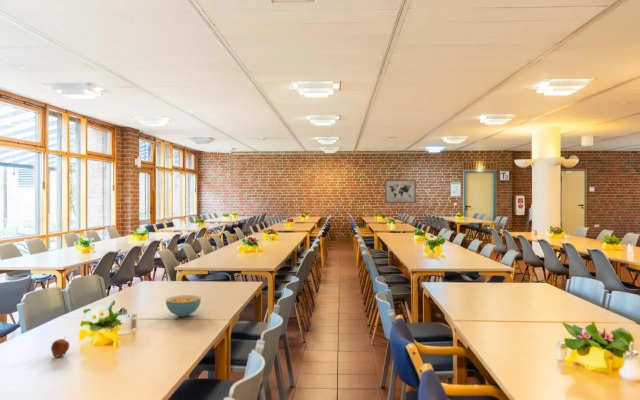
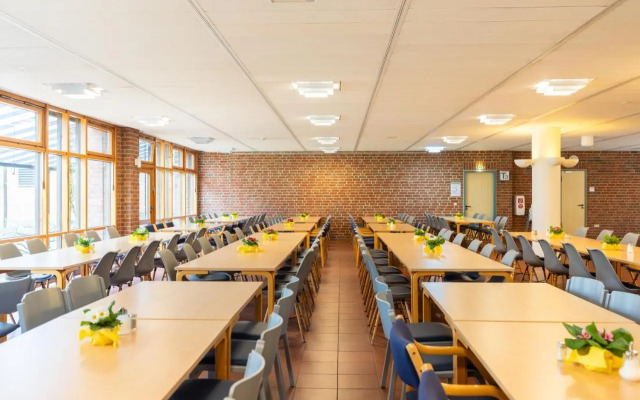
- fruit (60, 346)
- wall art (400, 191)
- cereal bowl (183, 307)
